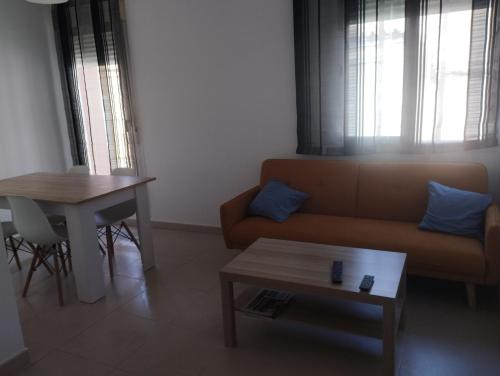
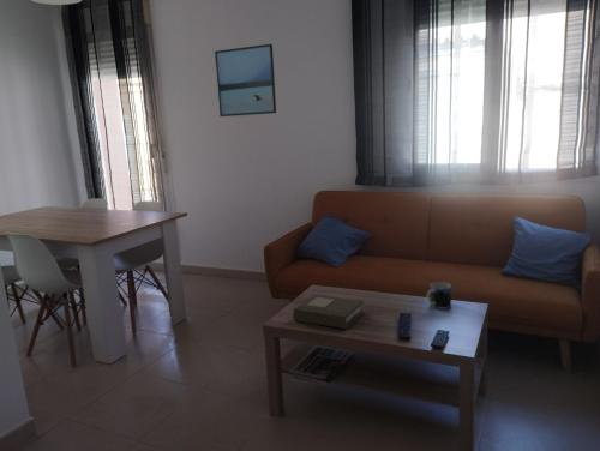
+ book (329, 309)
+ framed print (245, 82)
+ mug (437, 296)
